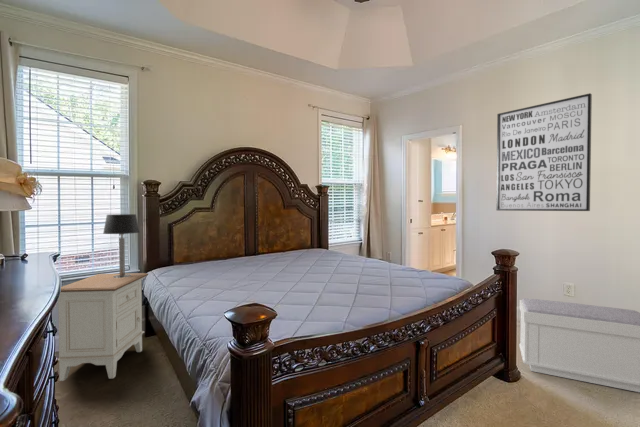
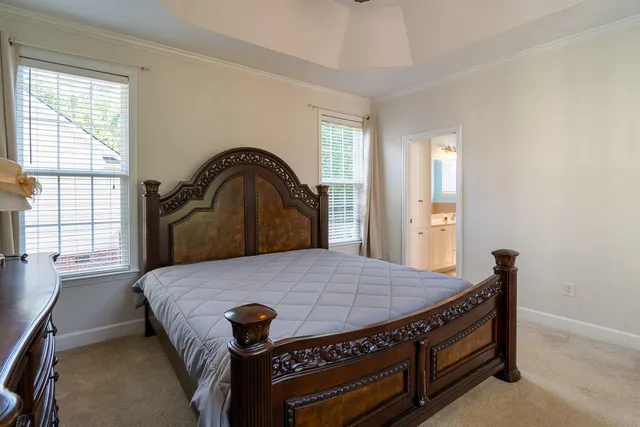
- nightstand (107, 322)
- wall art (539, 158)
- bench (580, 339)
- table lamp (121, 245)
